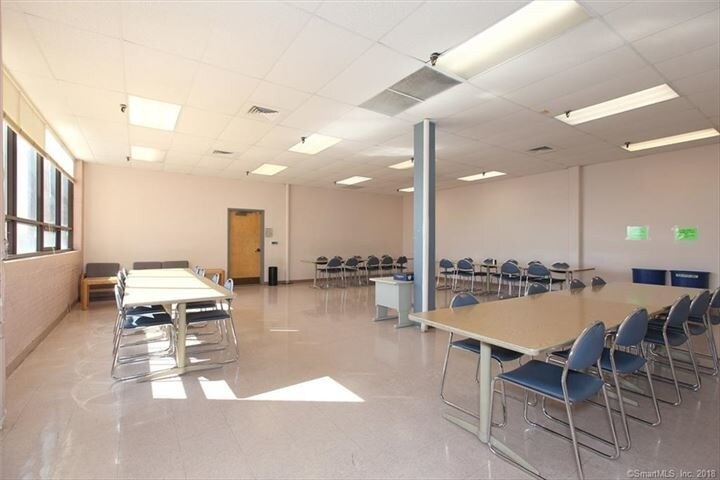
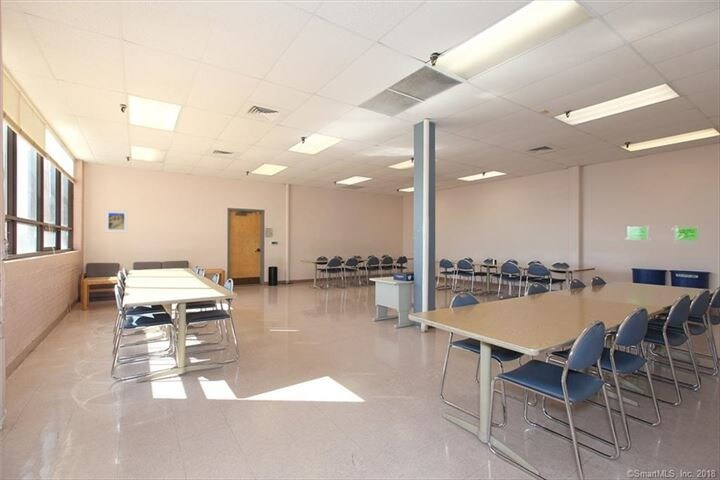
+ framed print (116, 221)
